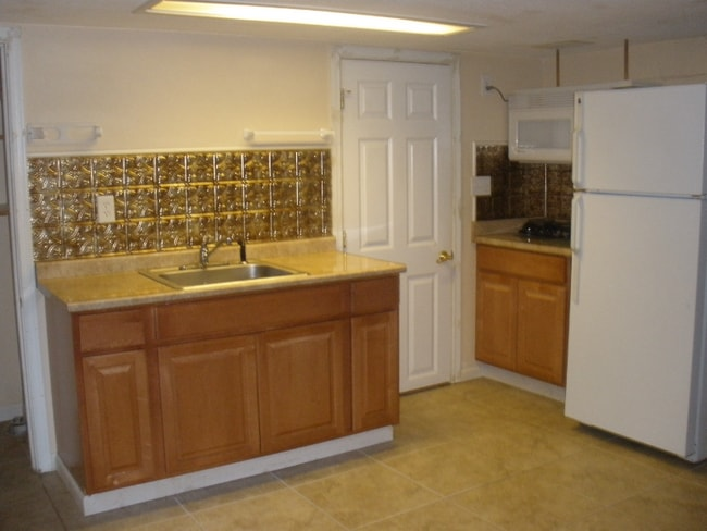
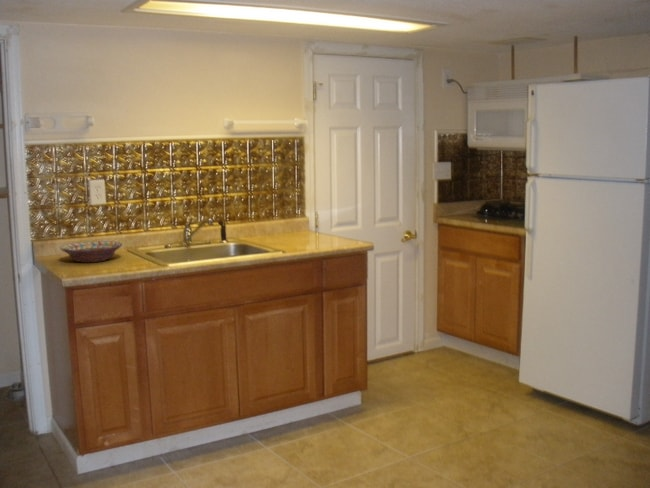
+ decorative bowl (92, 252)
